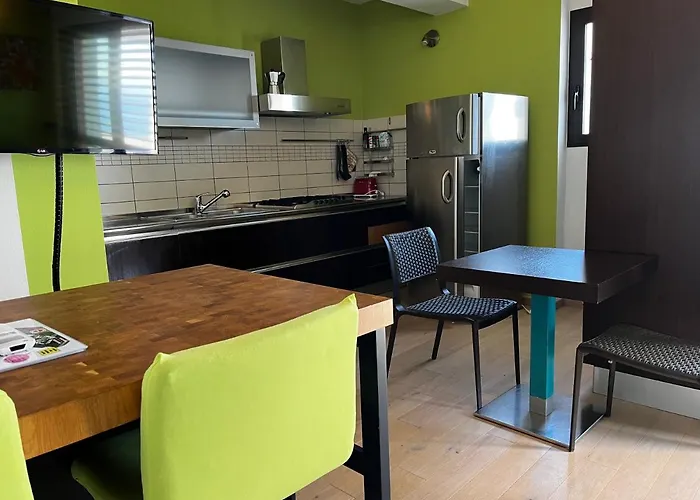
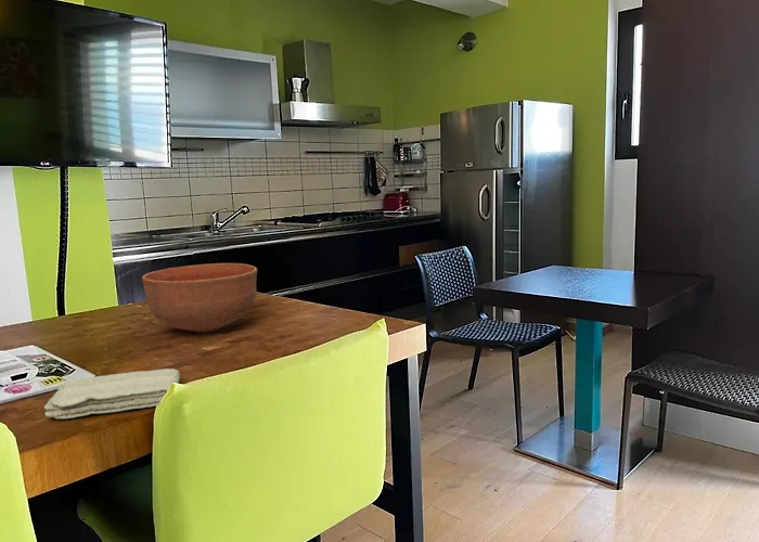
+ bowl (204, 299)
+ washcloth (117, 390)
